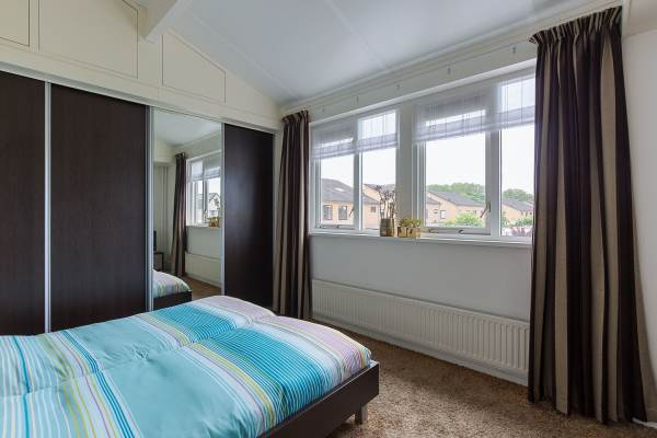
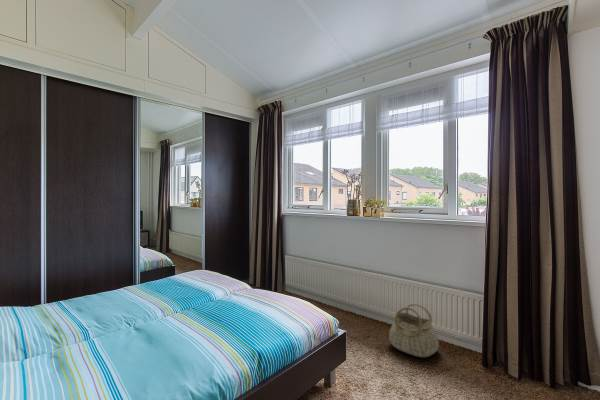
+ basket (413, 327)
